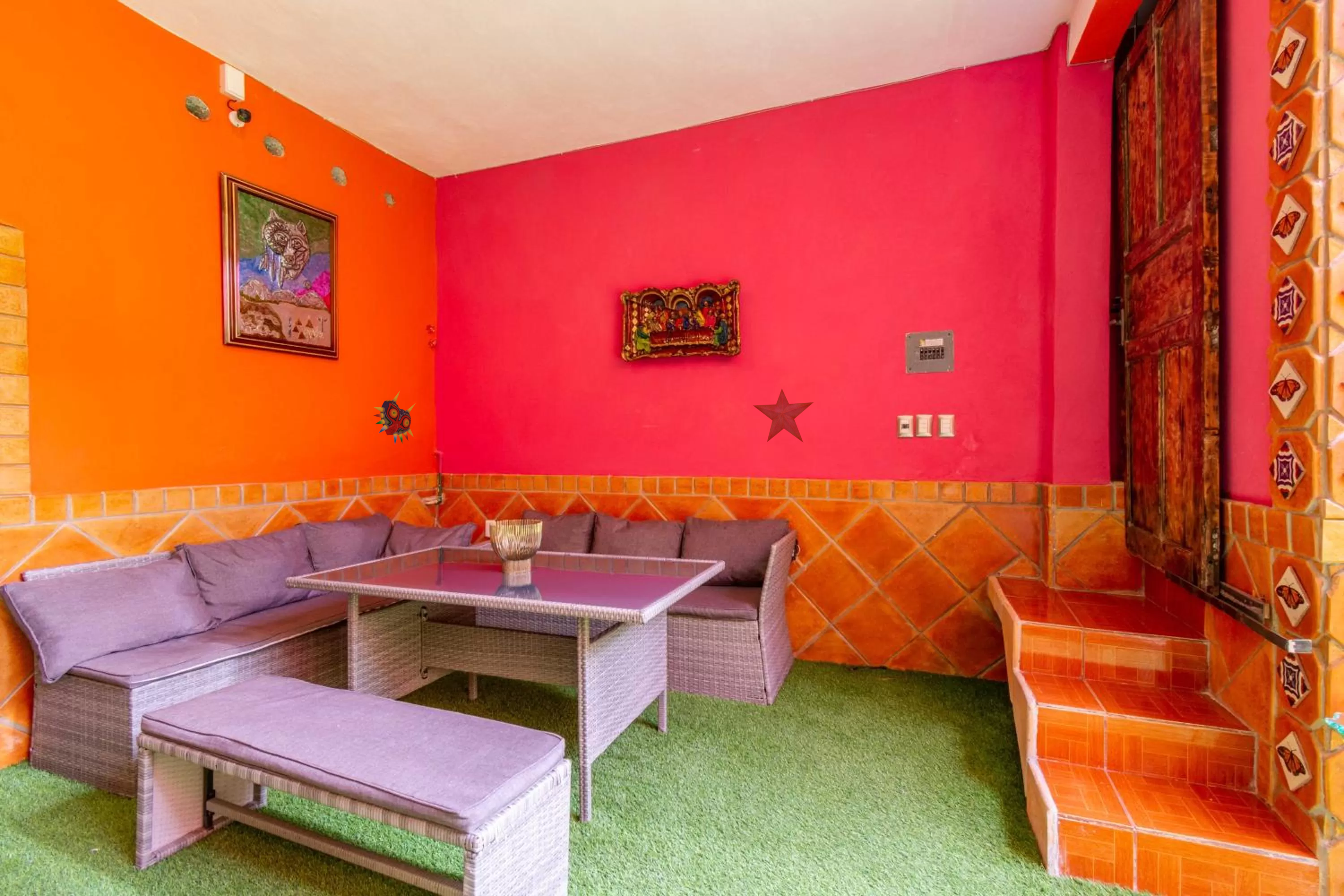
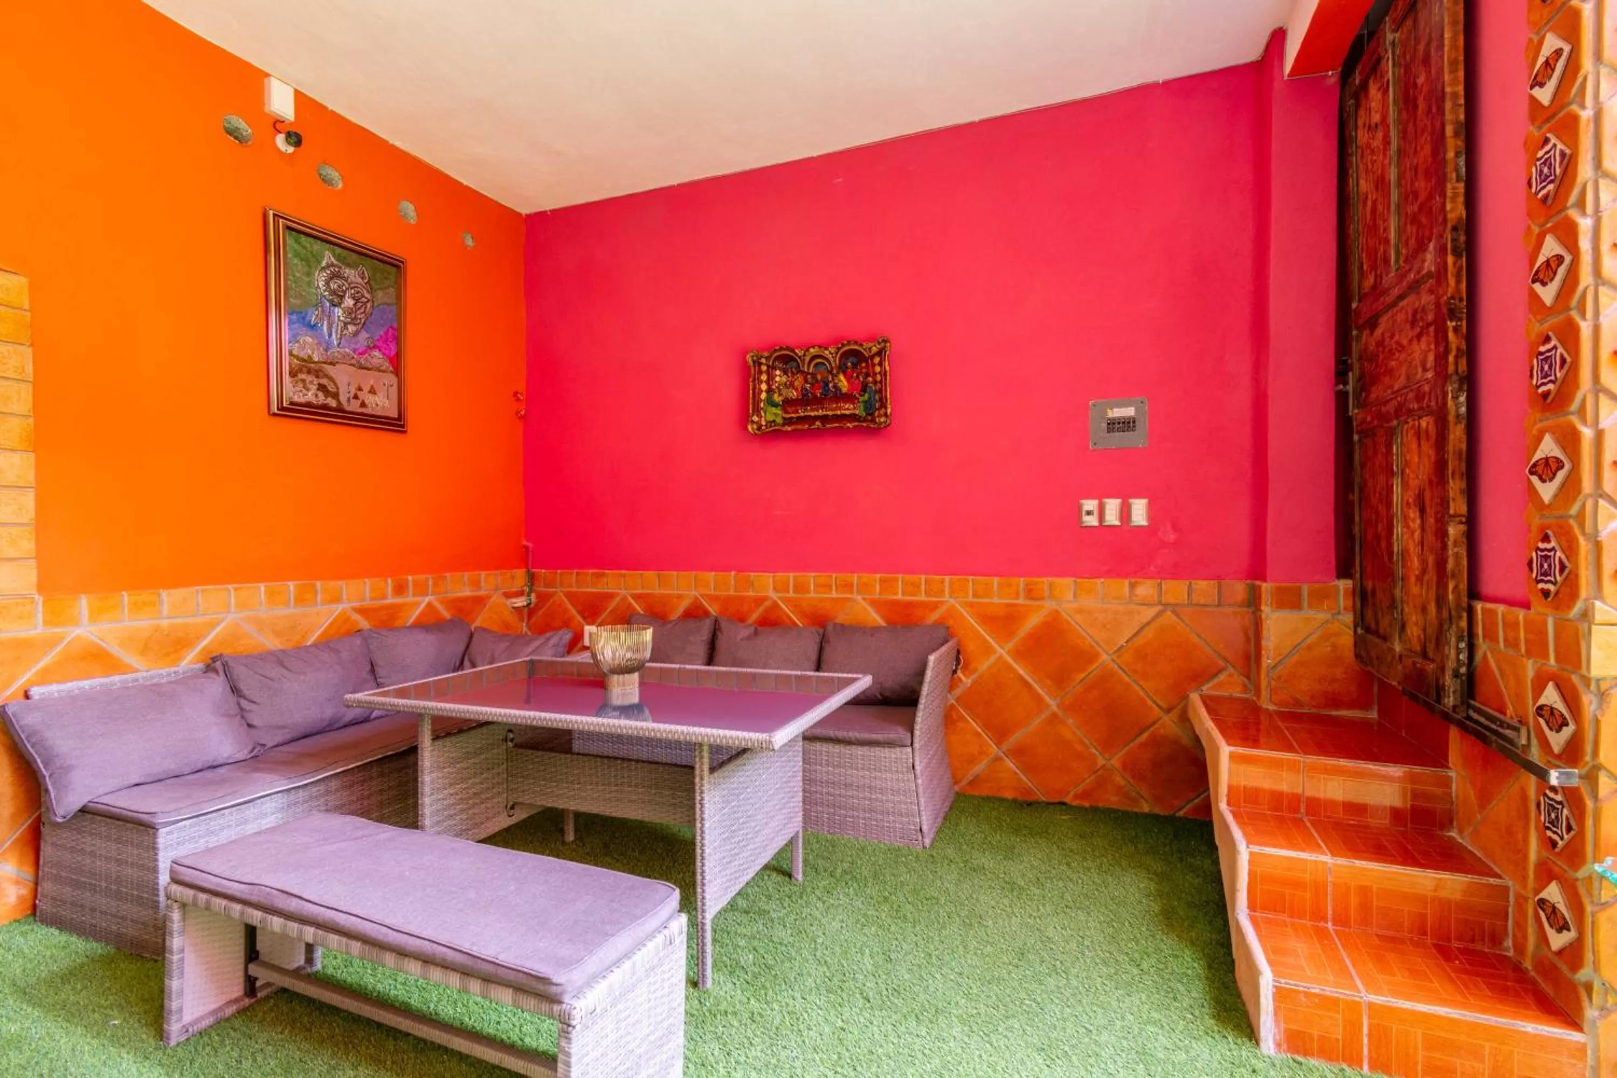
- mask (396, 417)
- decorative star (783, 415)
